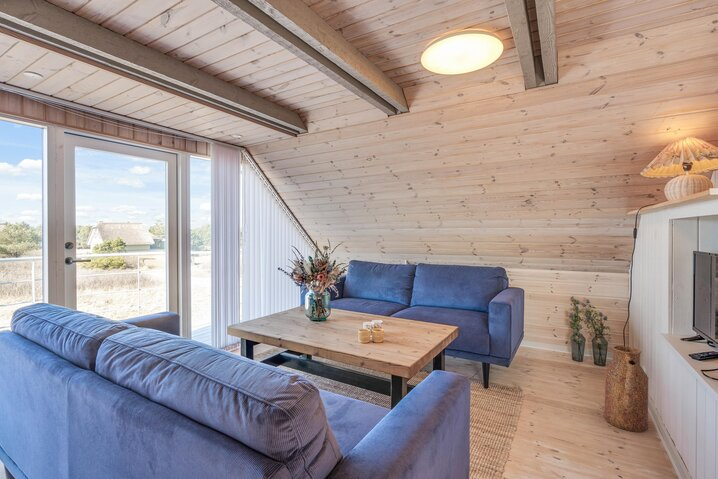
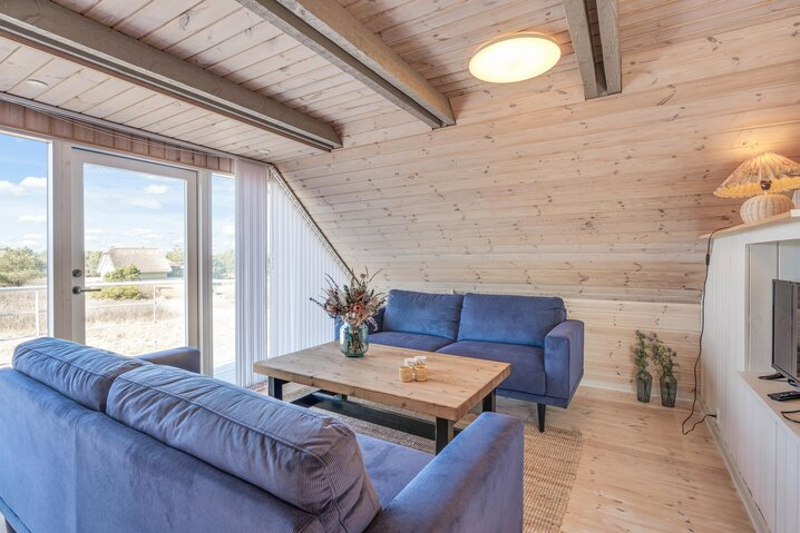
- watering can (627, 388)
